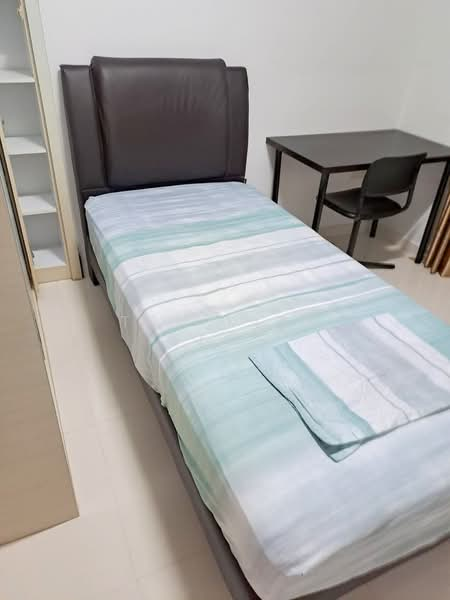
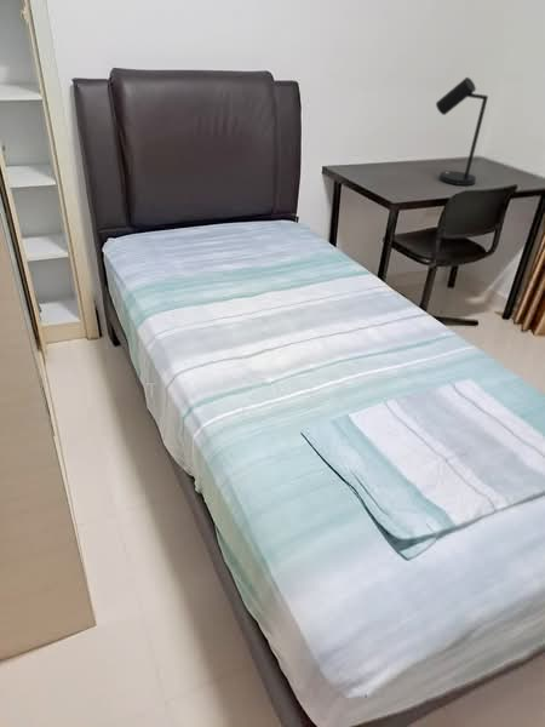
+ desk lamp (474, 136)
